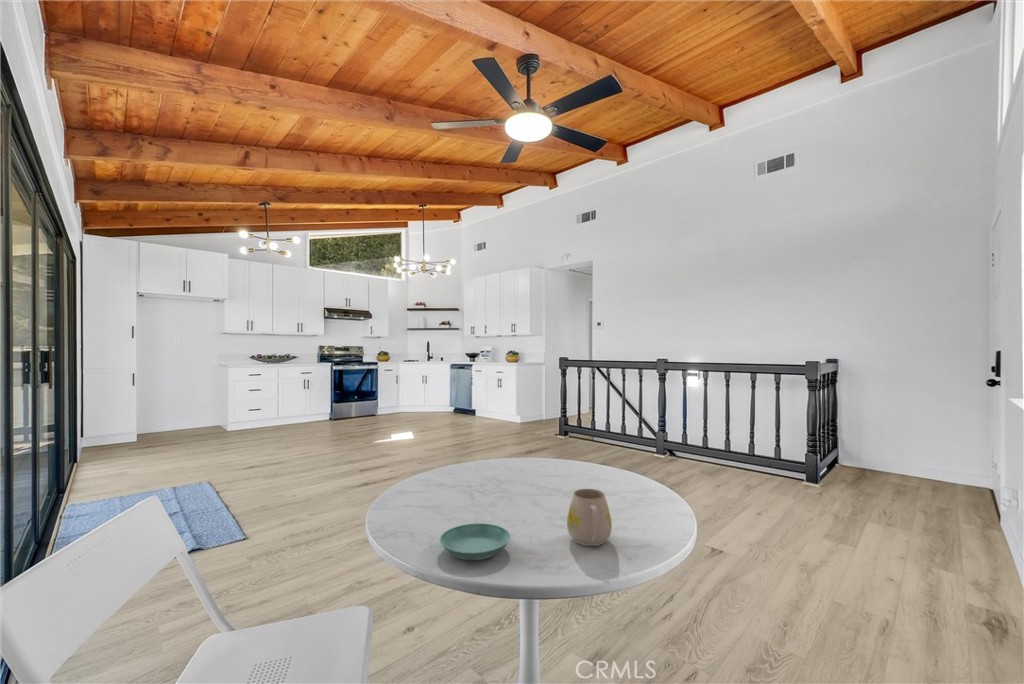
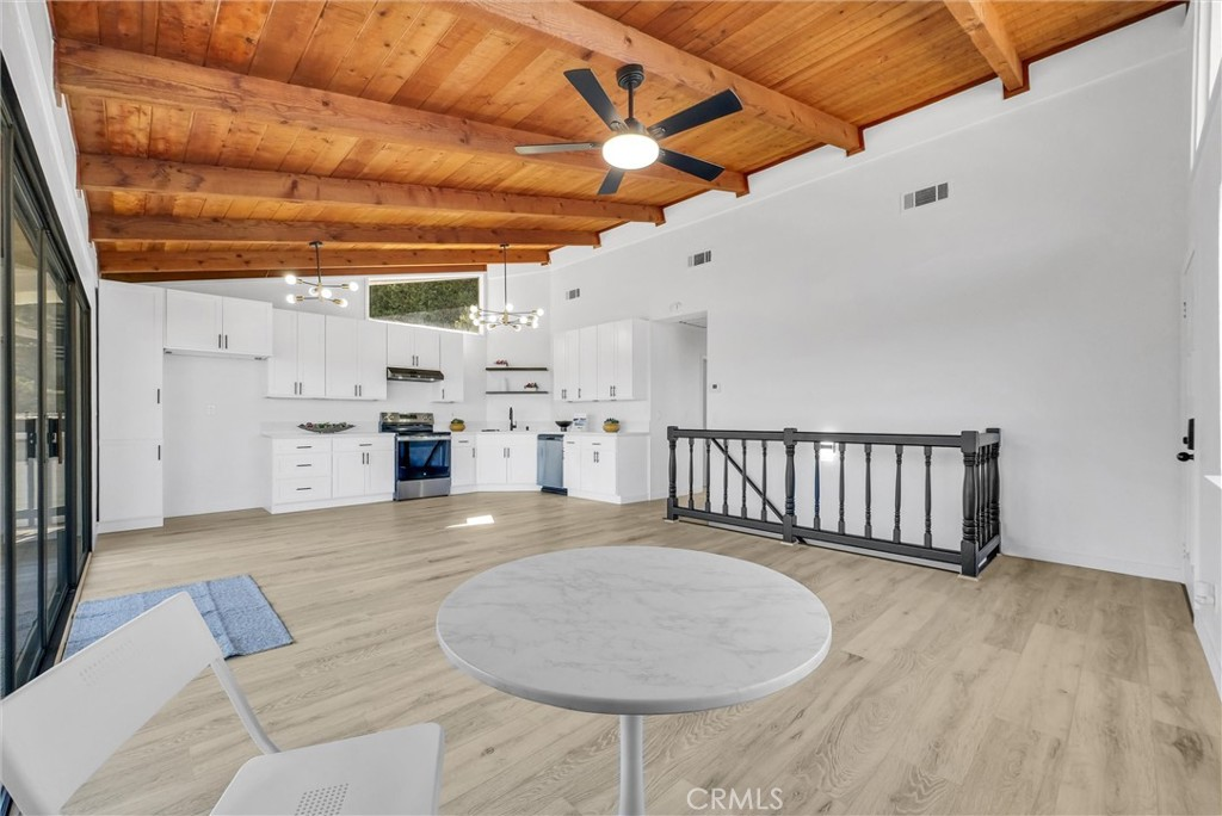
- saucer (475, 542)
- mug (590, 518)
